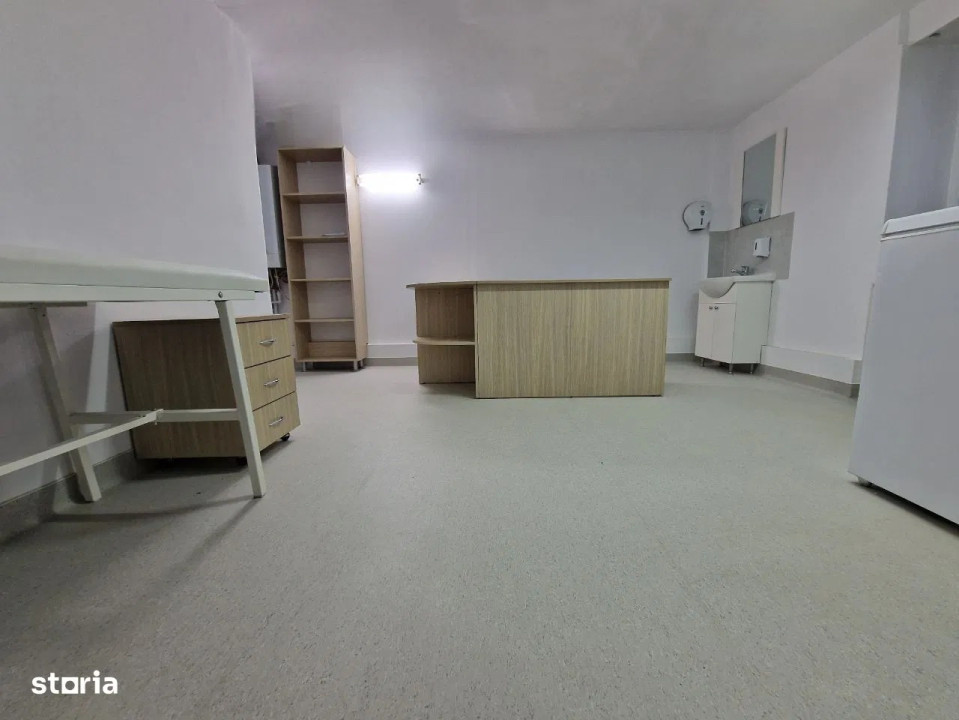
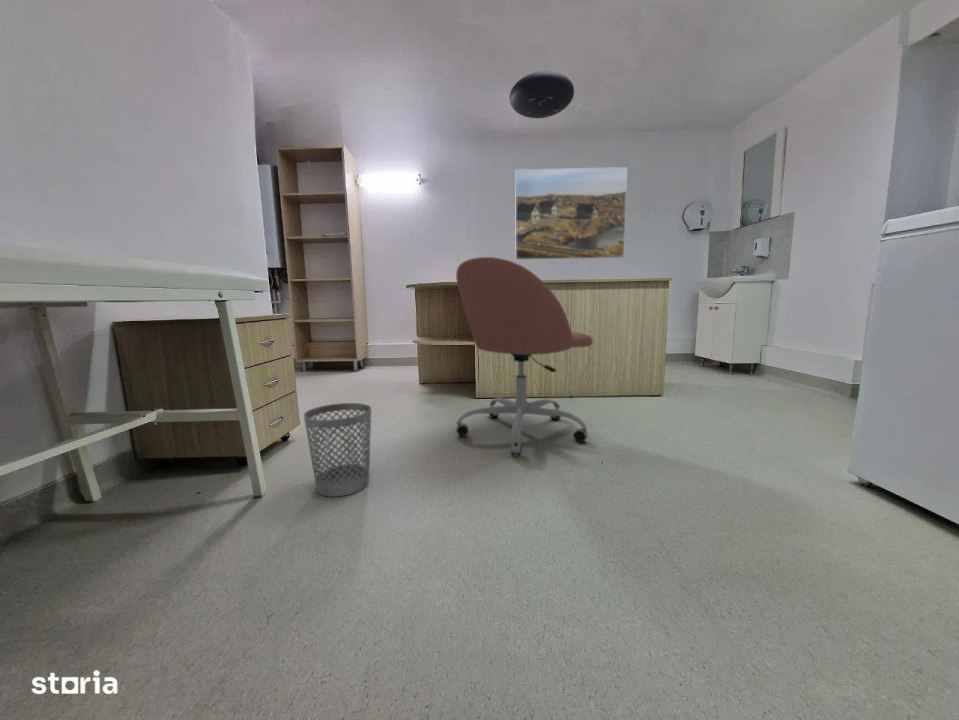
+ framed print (570, 214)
+ ceiling light (541, 96)
+ wastebasket (340, 448)
+ office chair (523, 349)
